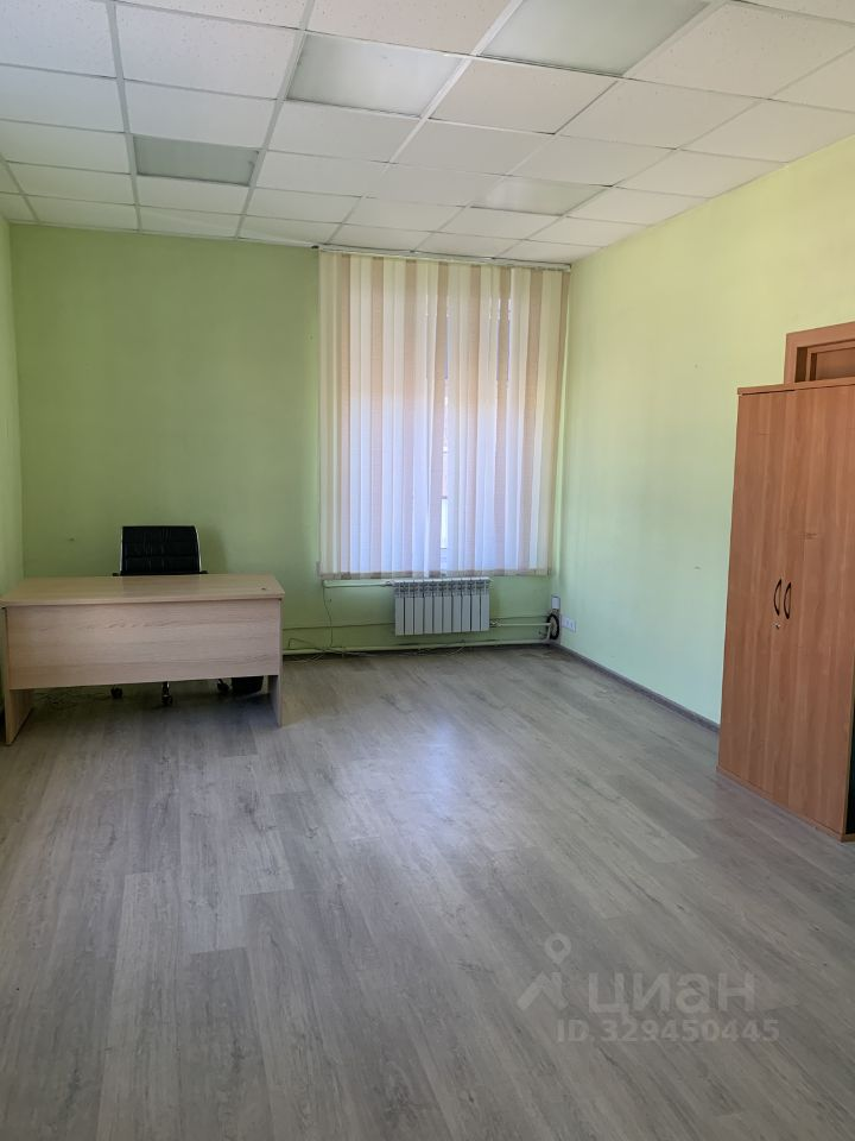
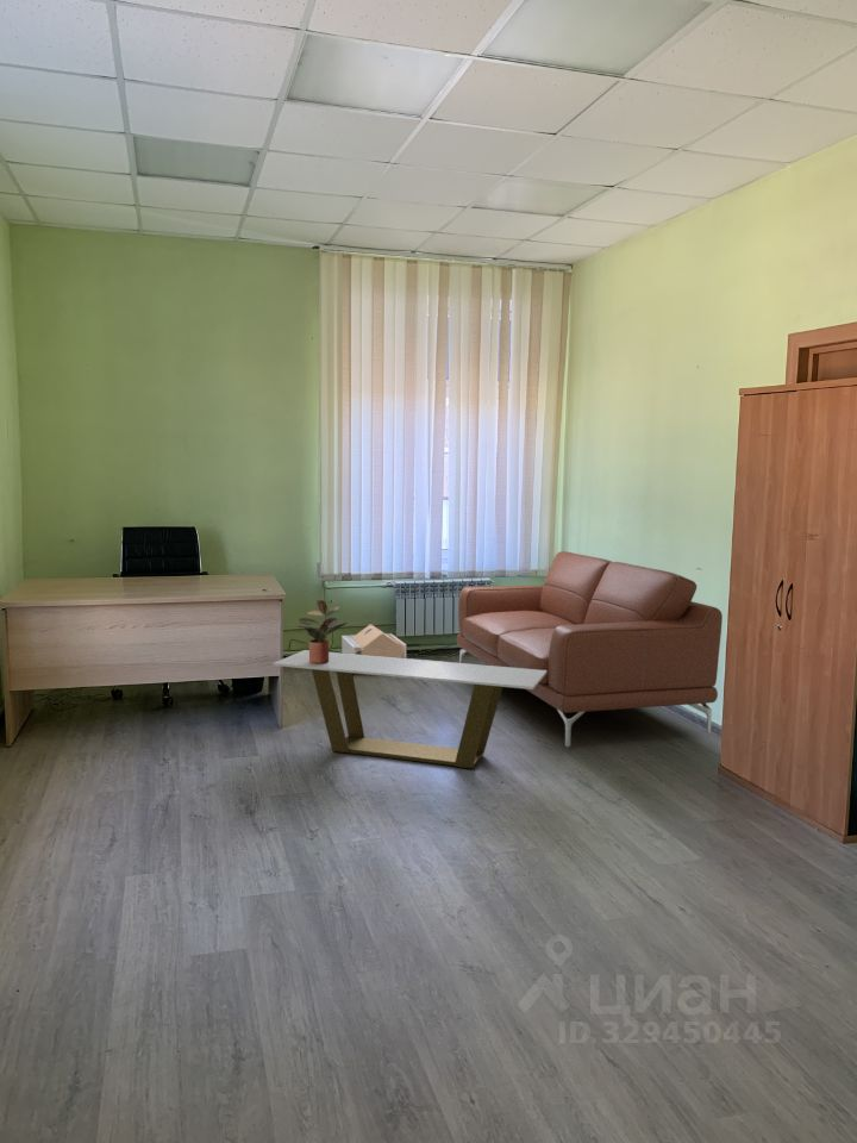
+ potted plant (323, 627)
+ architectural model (374, 647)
+ coffee table (404, 742)
+ sofa (567, 630)
